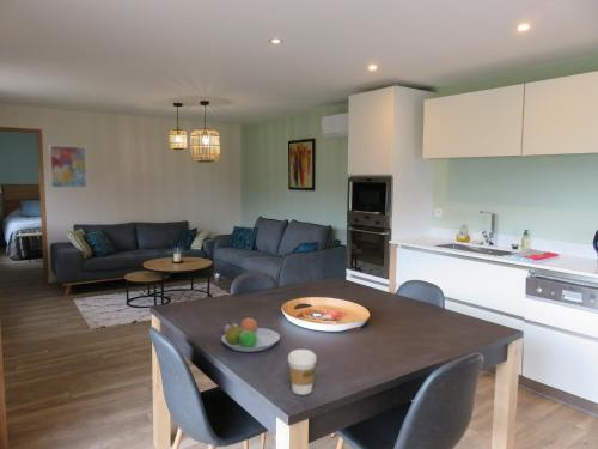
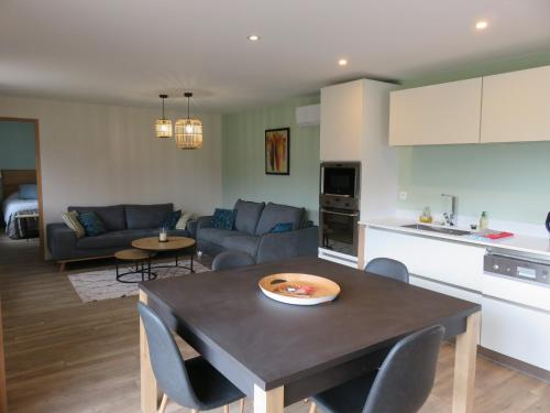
- fruit bowl (249, 332)
- coffee cup (301, 371)
- wall art (68, 166)
